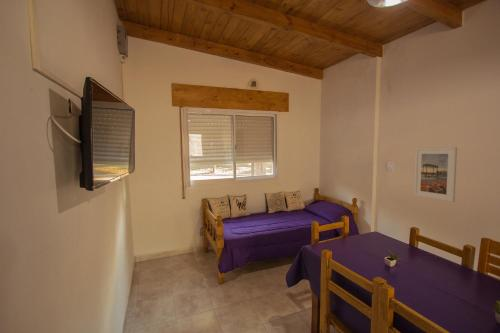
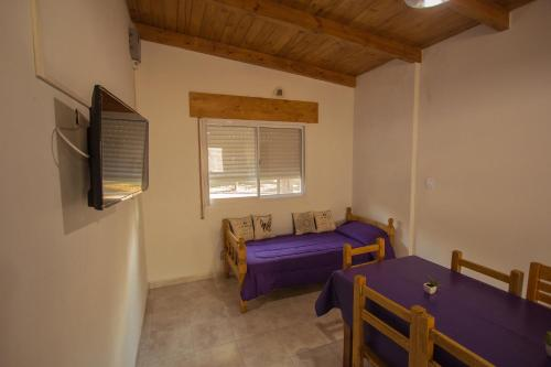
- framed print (433, 173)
